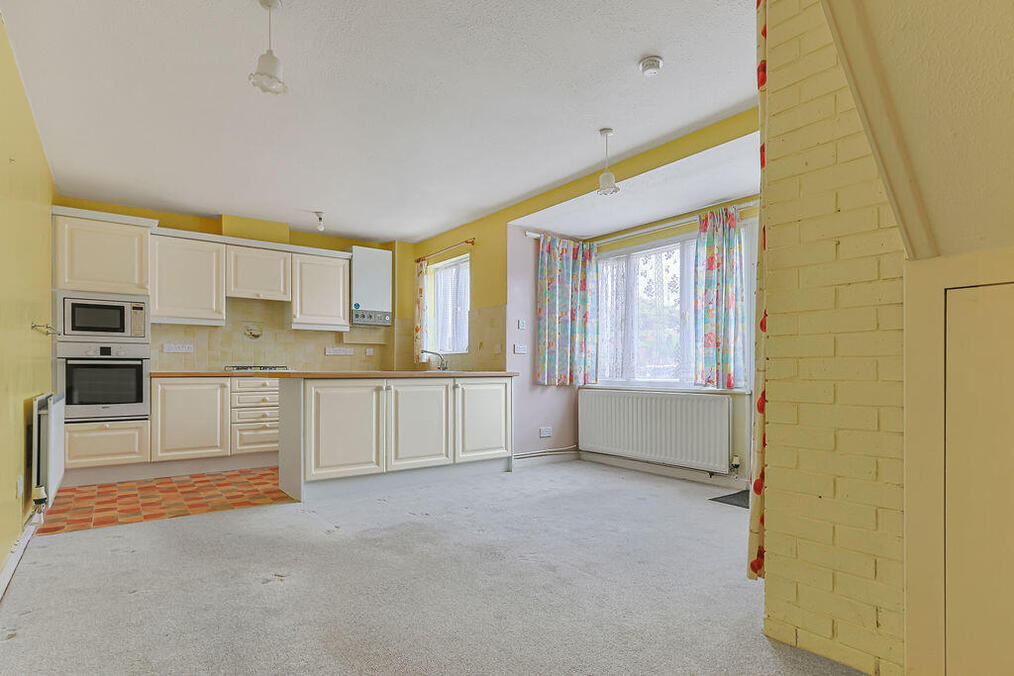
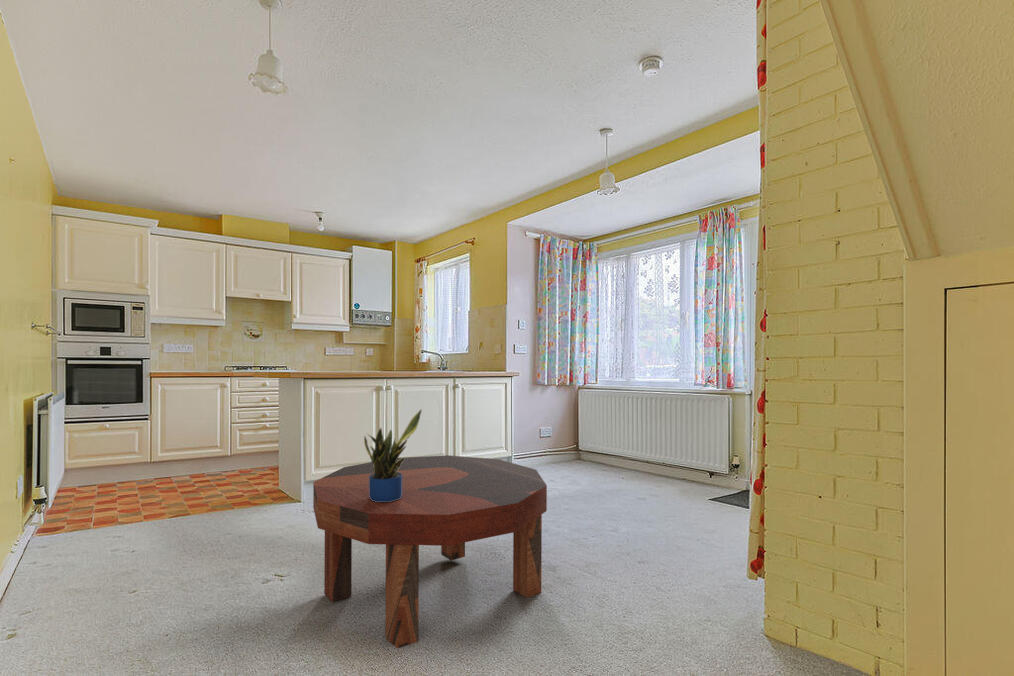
+ potted plant (392, 452)
+ coffee table (429, 536)
